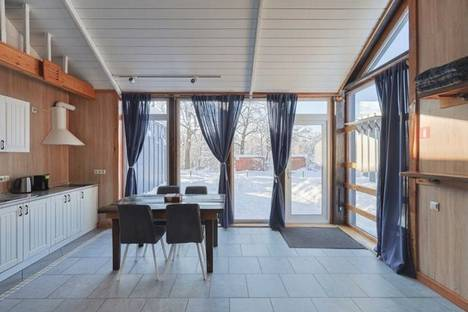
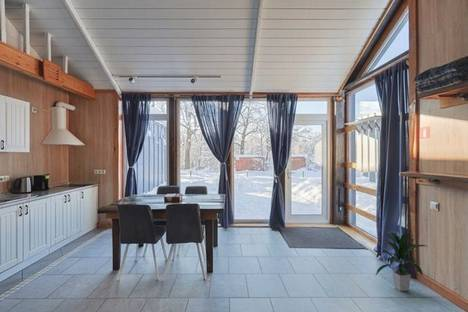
+ indoor plant (398, 258)
